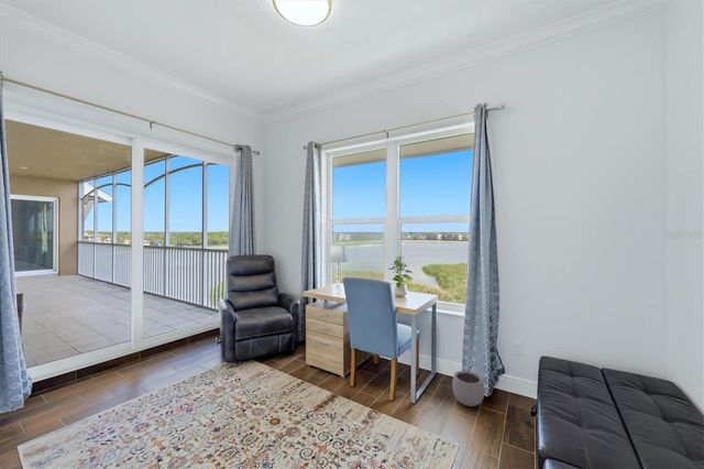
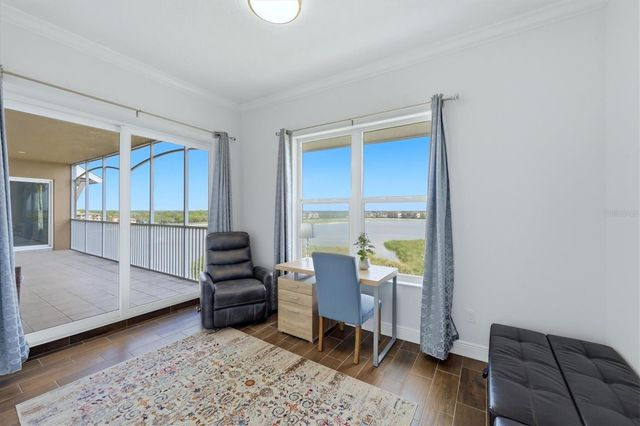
- plant pot (468, 384)
